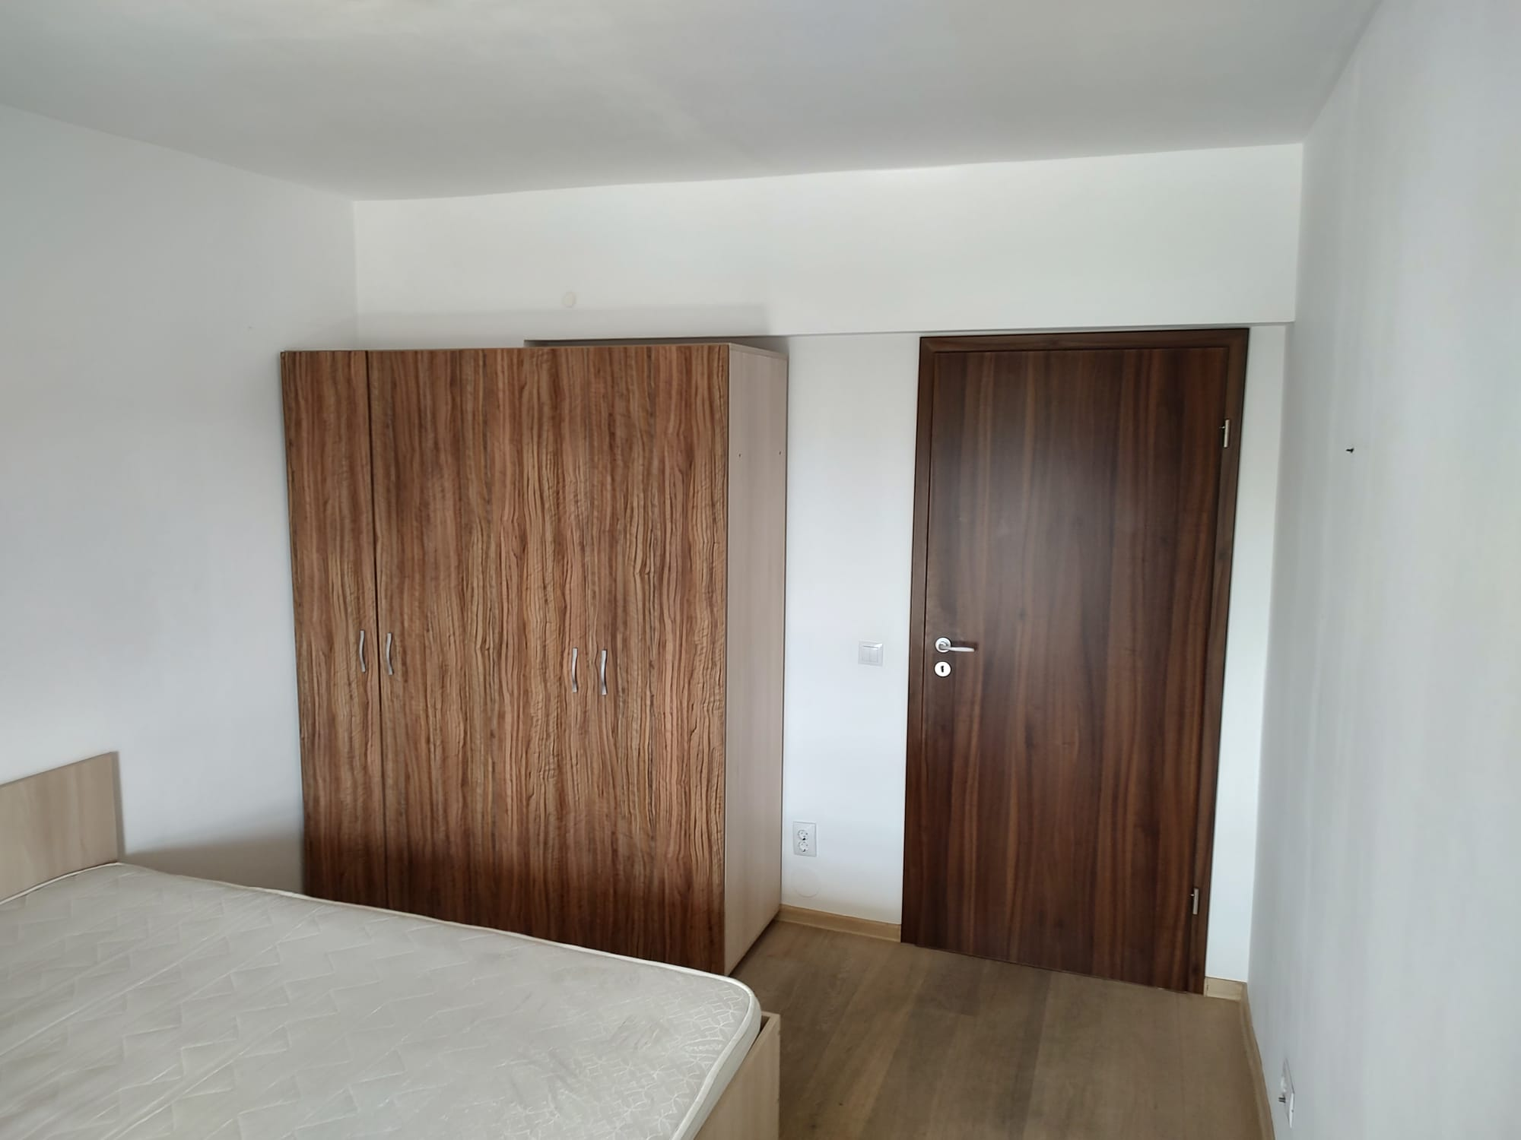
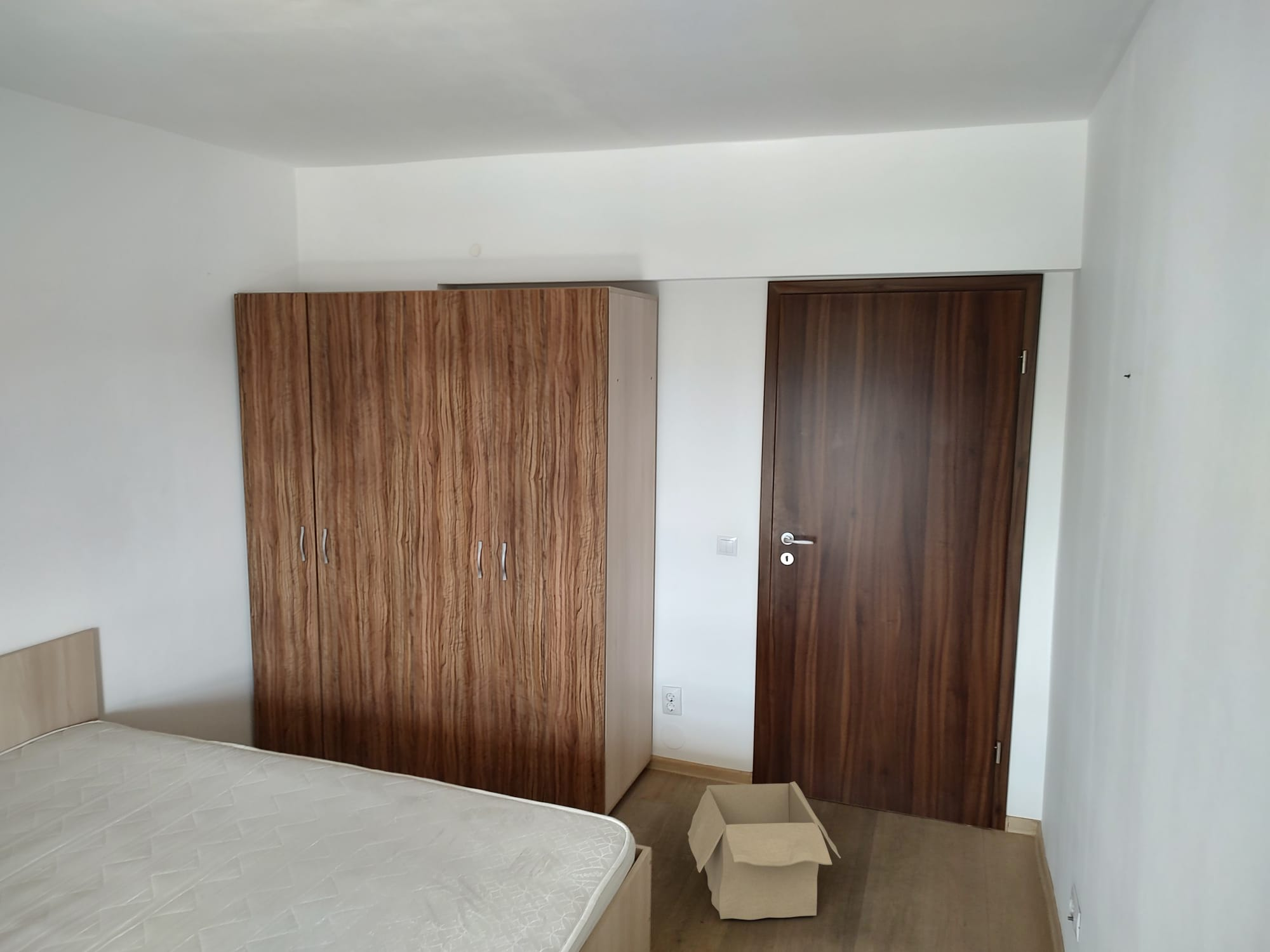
+ cardboard box (761, 851)
